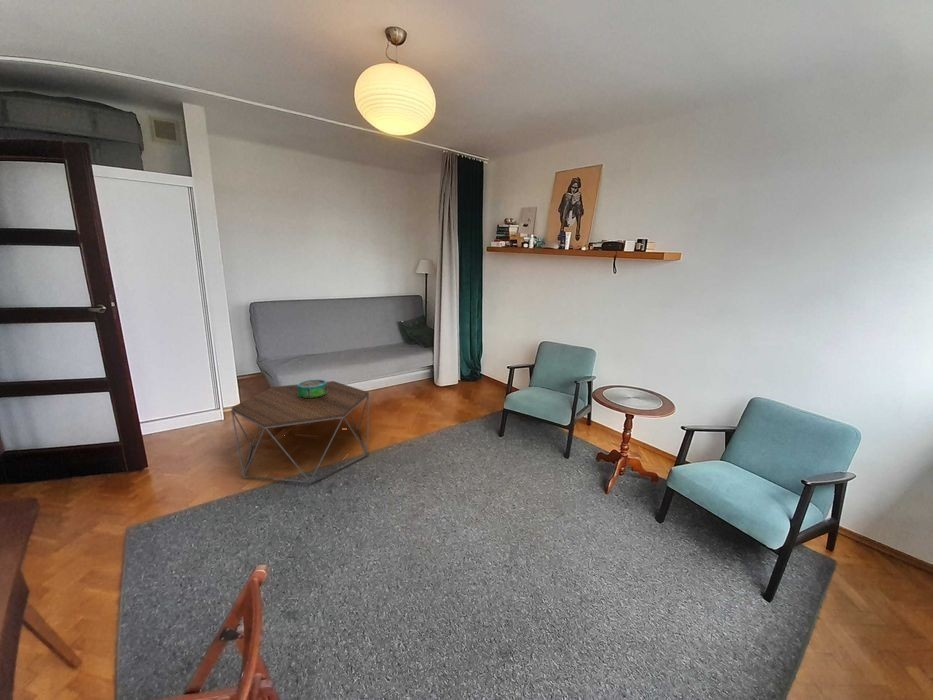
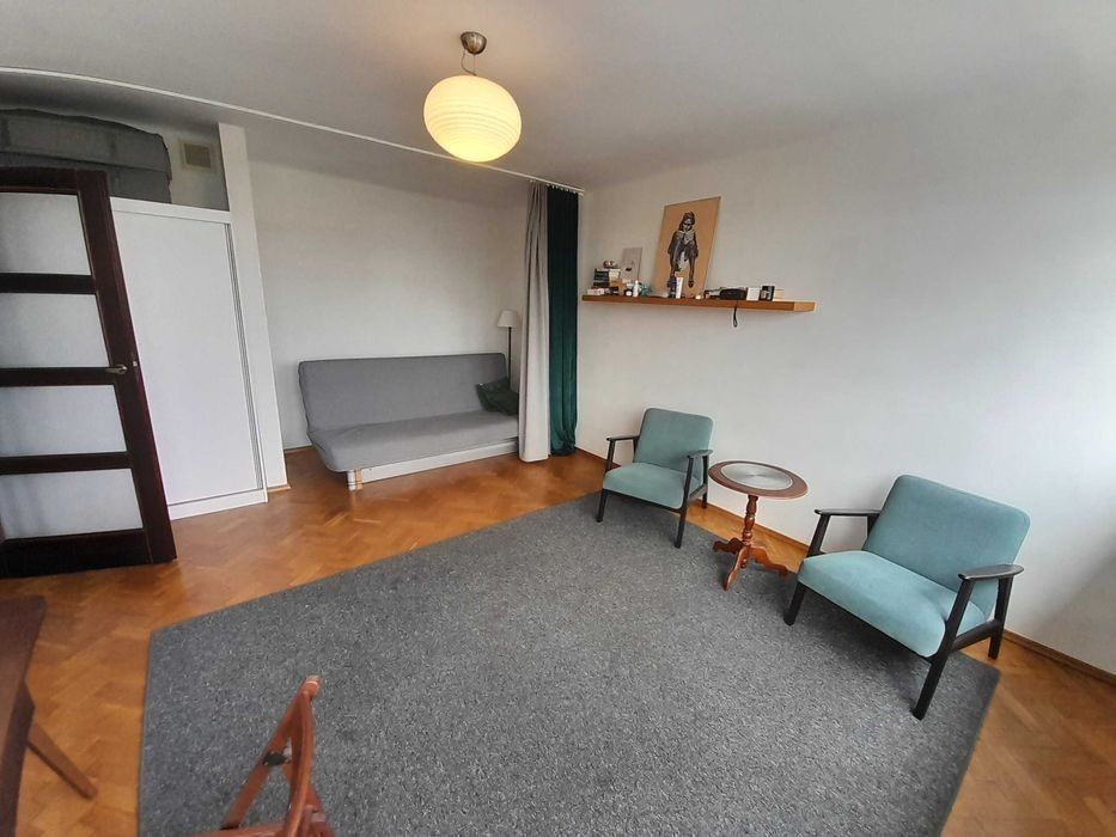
- decorative bowl (312, 388)
- coffee table (306, 425)
